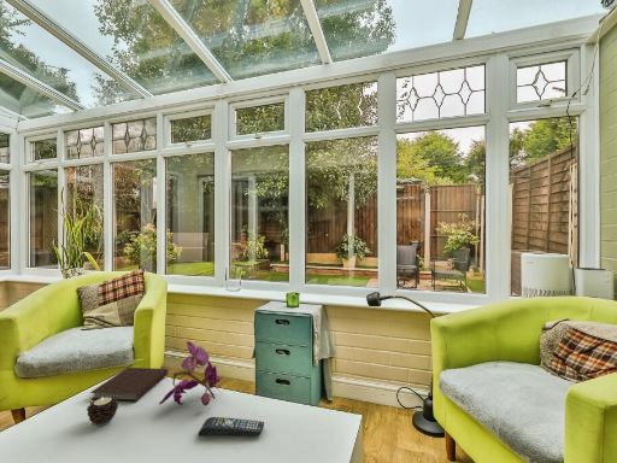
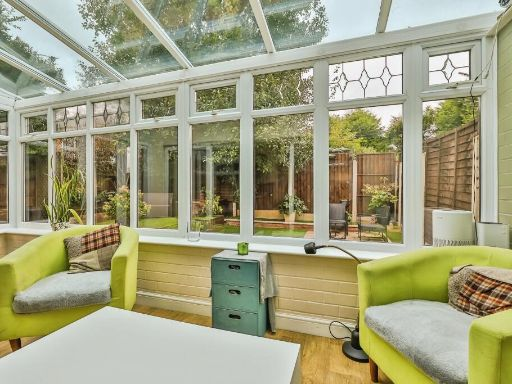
- remote control (231, 427)
- notebook (131, 382)
- candle (102, 409)
- flower (192, 371)
